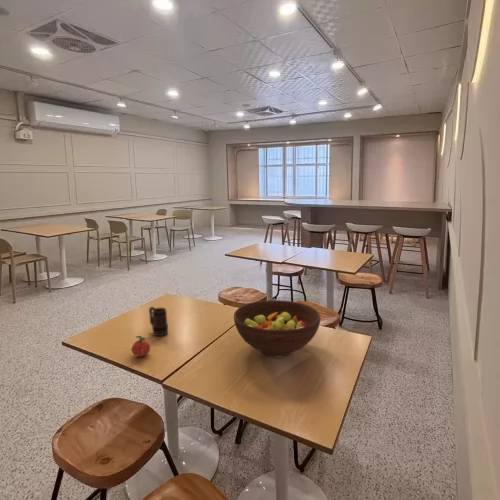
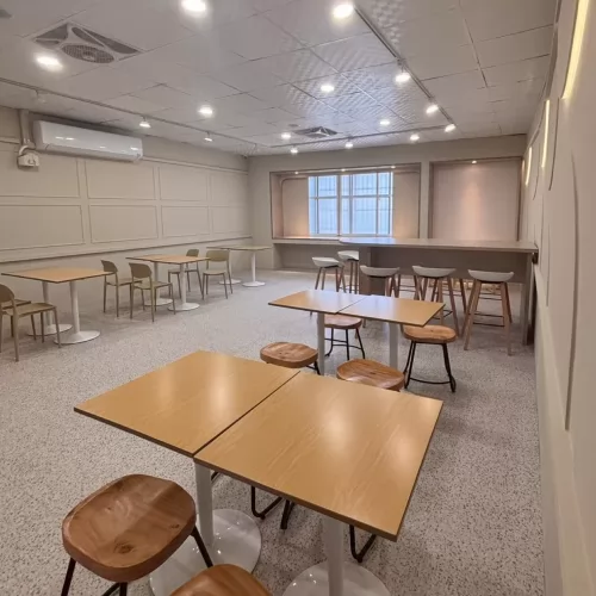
- apple (140, 346)
- fruit bowl (276, 332)
- mug (157, 320)
